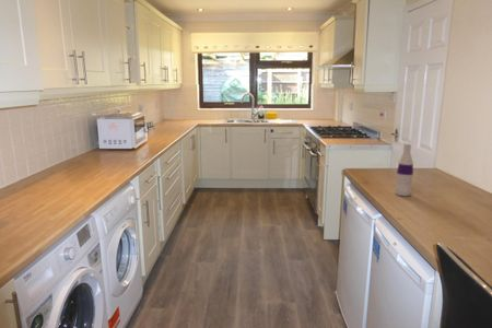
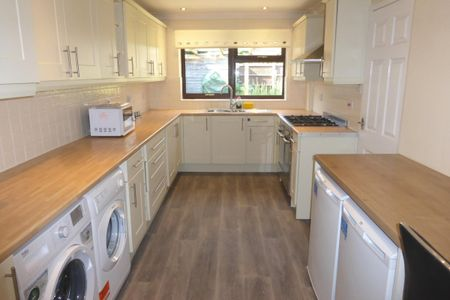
- bottle (405, 169)
